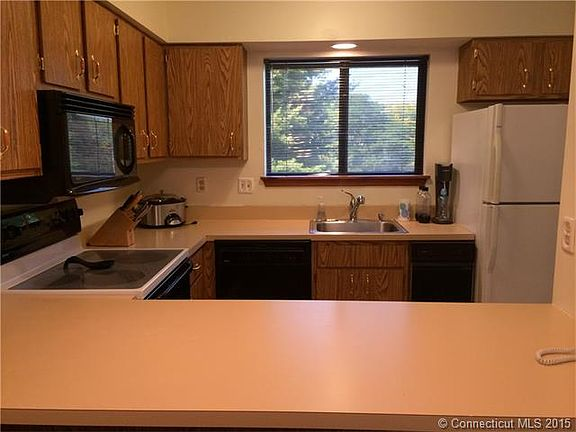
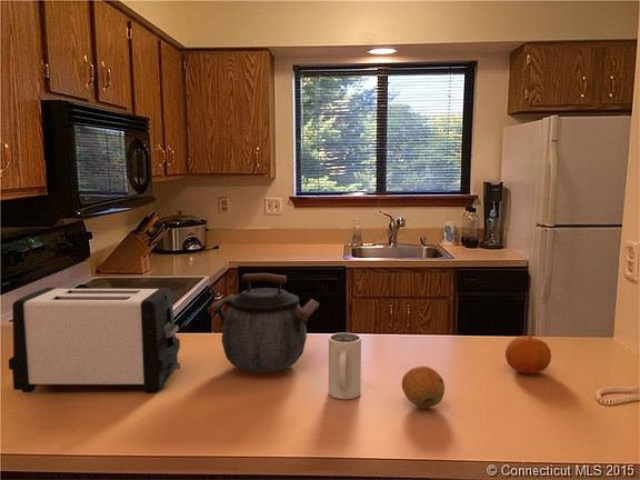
+ mug (343, 368)
+ toaster (100, 337)
+ fruit (528, 353)
+ kettle (264, 320)
+ fruit (423, 387)
